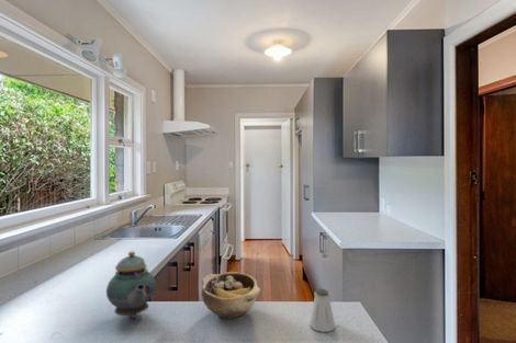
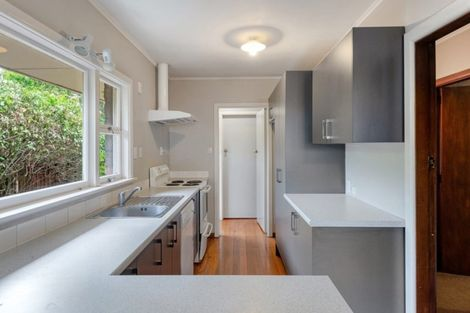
- bowl (231, 294)
- saltshaker (322, 308)
- teapot (132, 284)
